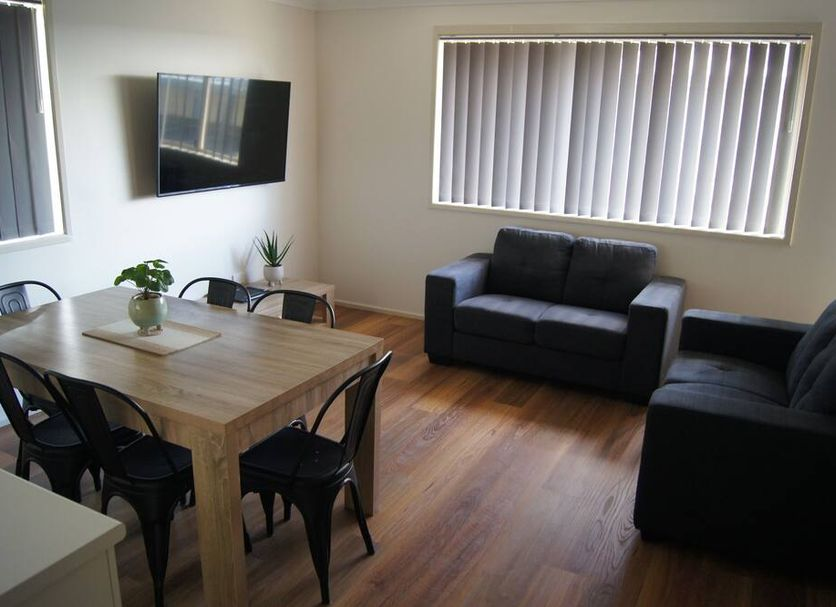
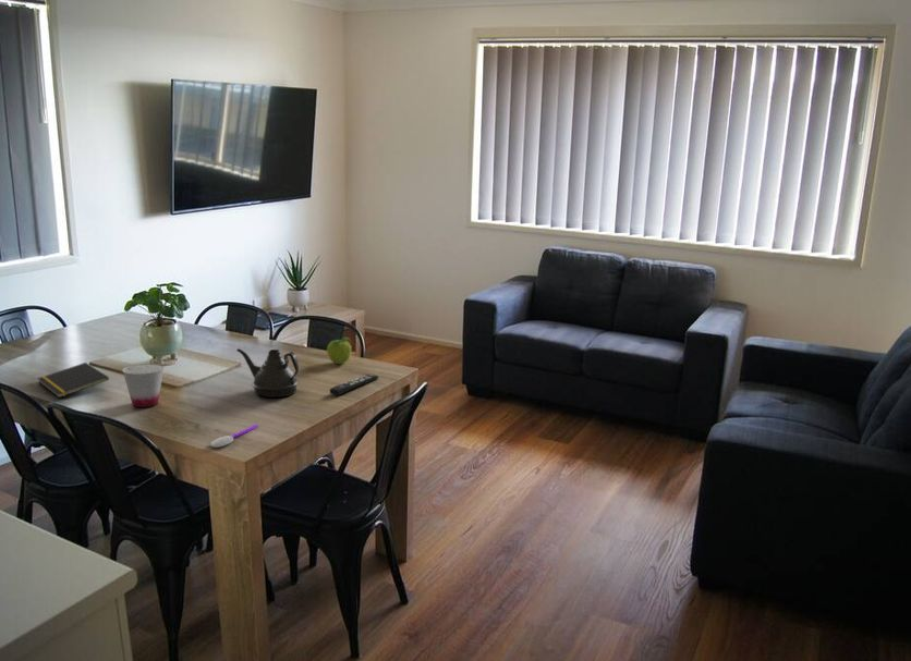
+ remote control (354, 383)
+ notepad (72, 379)
+ cup (144, 385)
+ spoon (235, 434)
+ fruit (339, 350)
+ teapot (267, 369)
